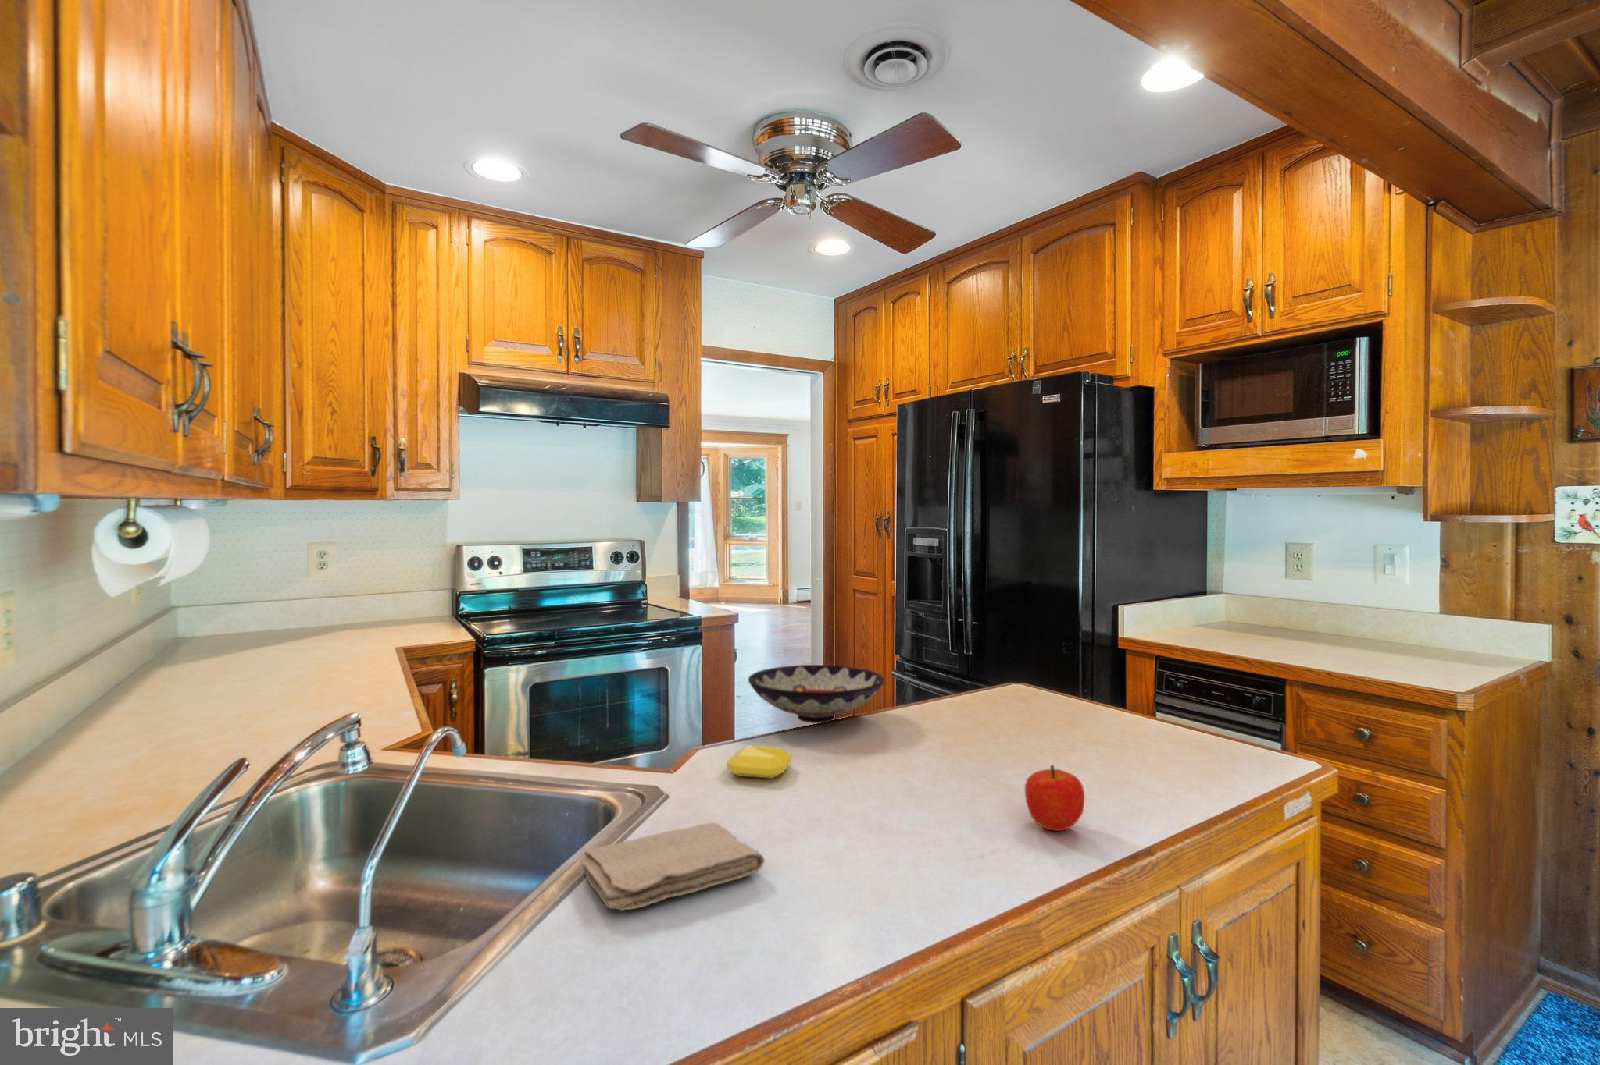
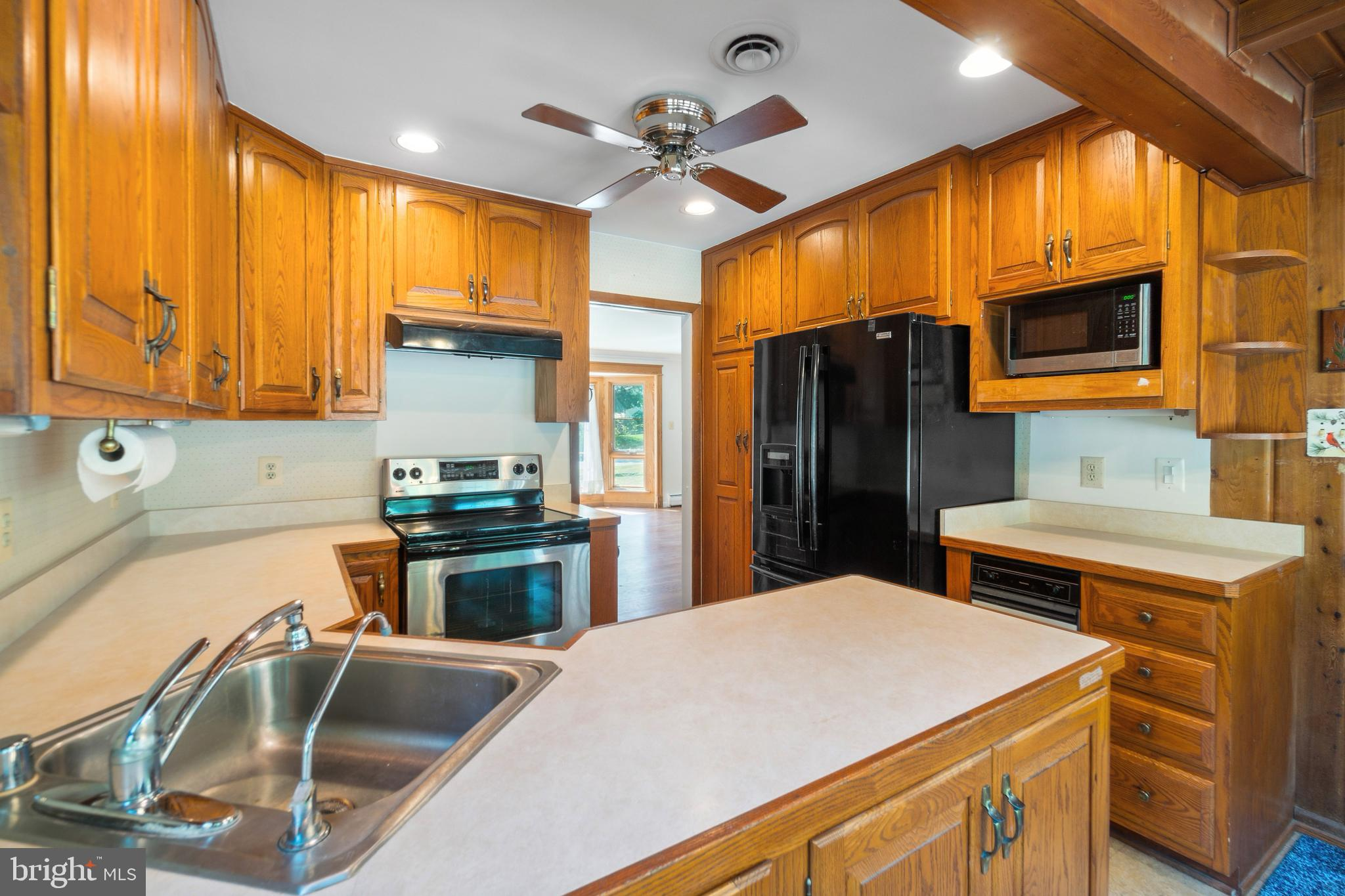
- washcloth (670, 859)
- fruit (1054, 796)
- bowl (816, 698)
- soap bar (759, 761)
